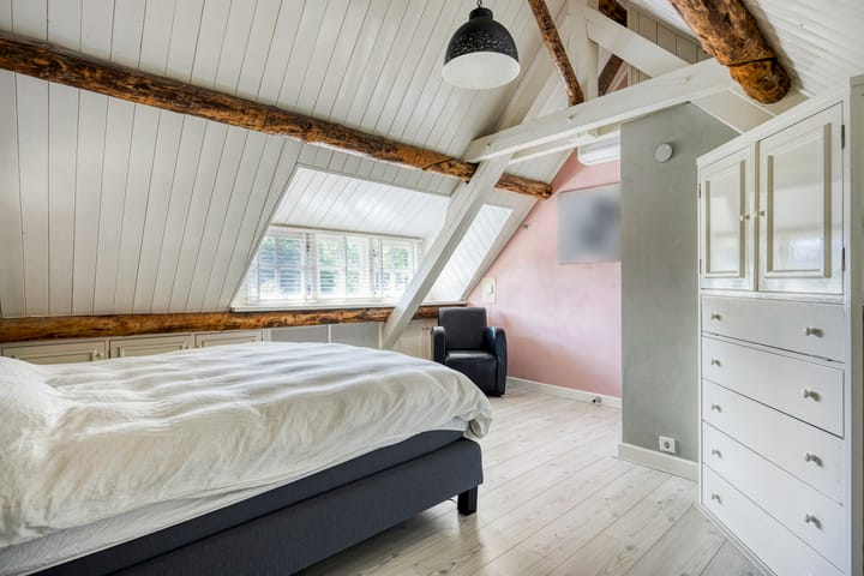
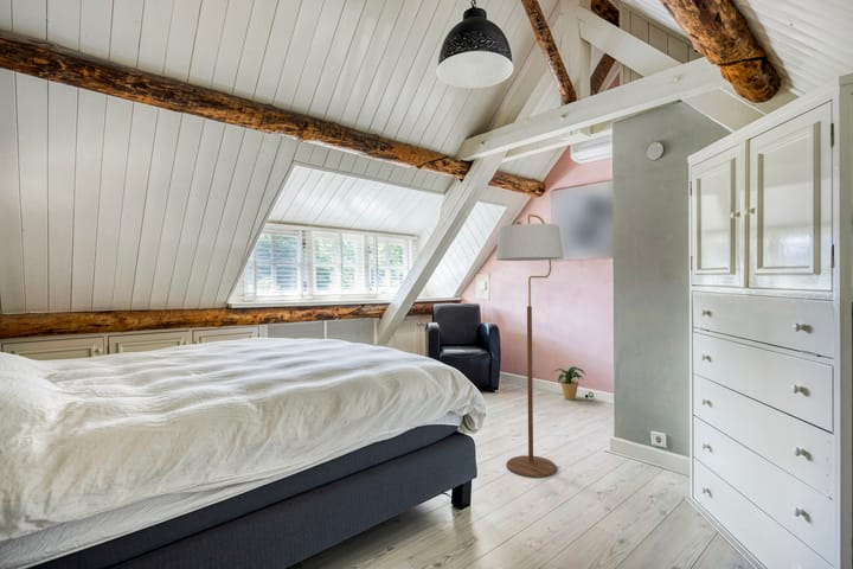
+ floor lamp (531, 339)
+ potted plant (570, 383)
